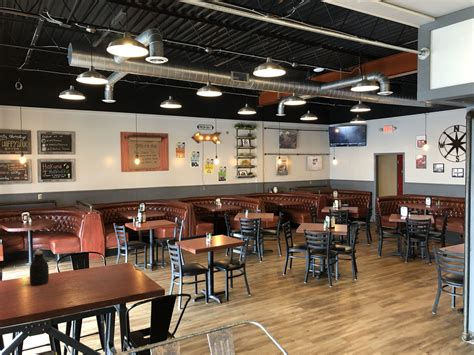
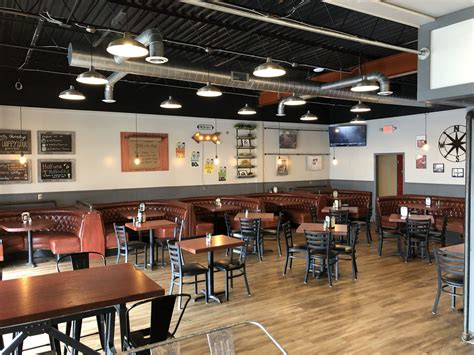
- bottle (39, 267)
